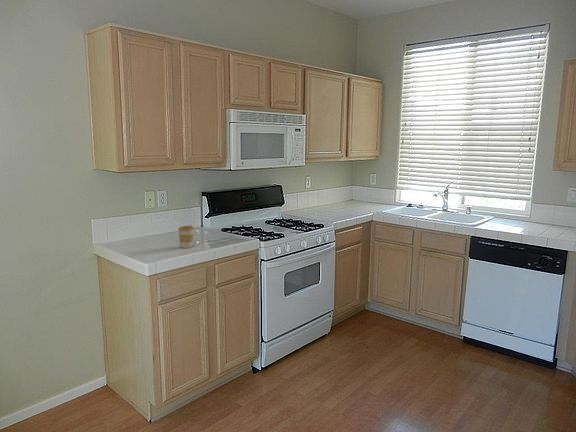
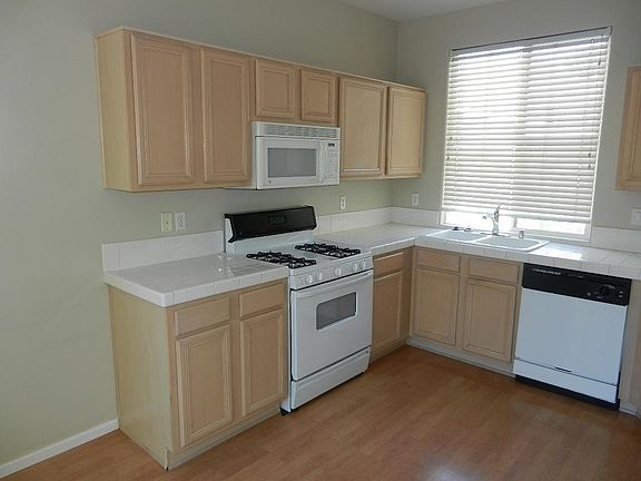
- coffee cup (186, 236)
